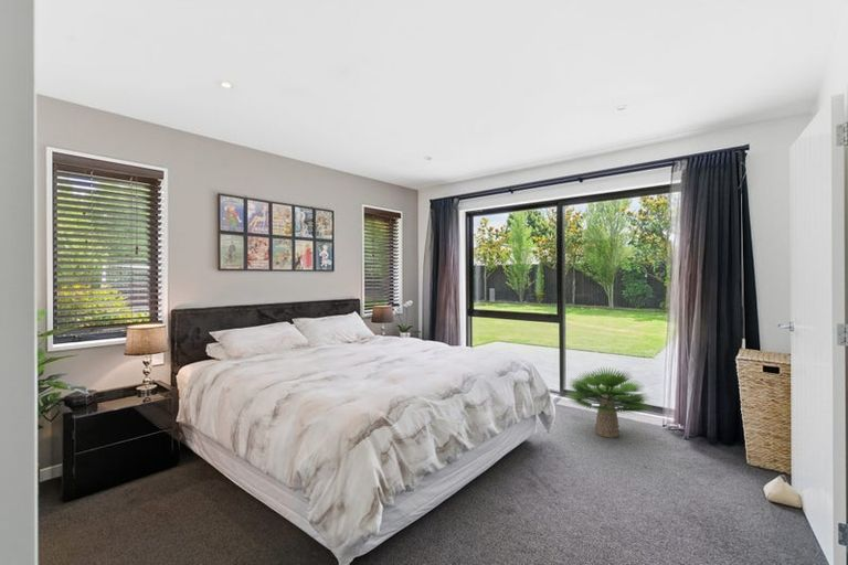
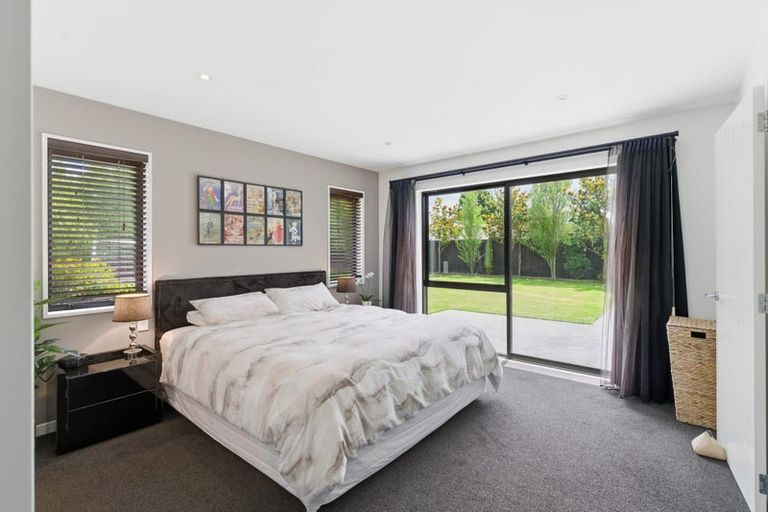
- potted plant (606, 399)
